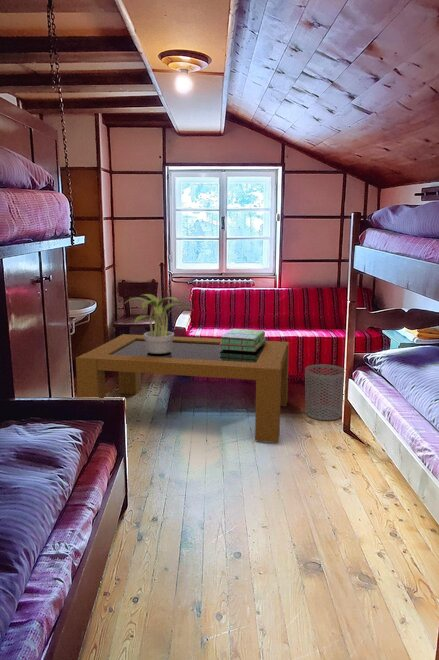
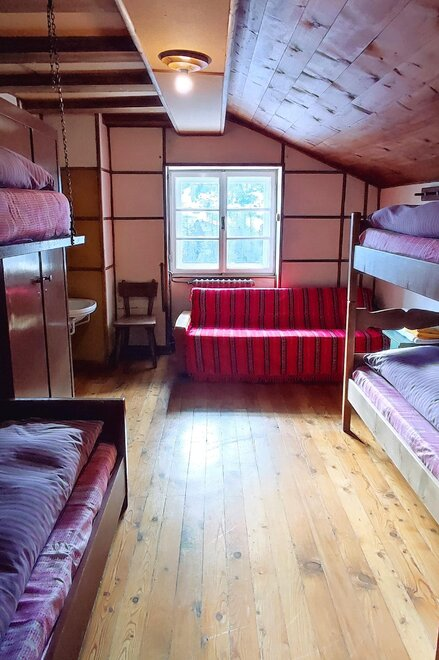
- potted plant (159, 323)
- coffee table (190, 375)
- waste bin (324, 391)
- stack of books (243, 339)
